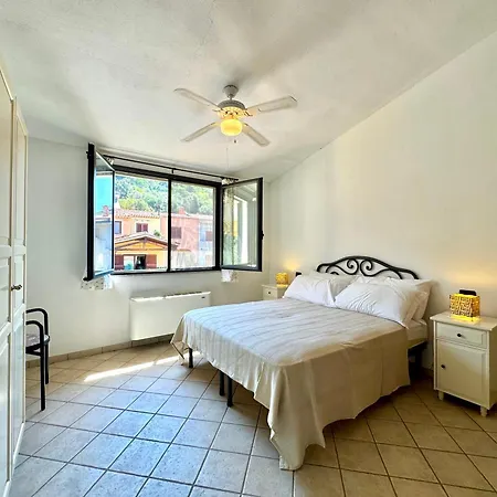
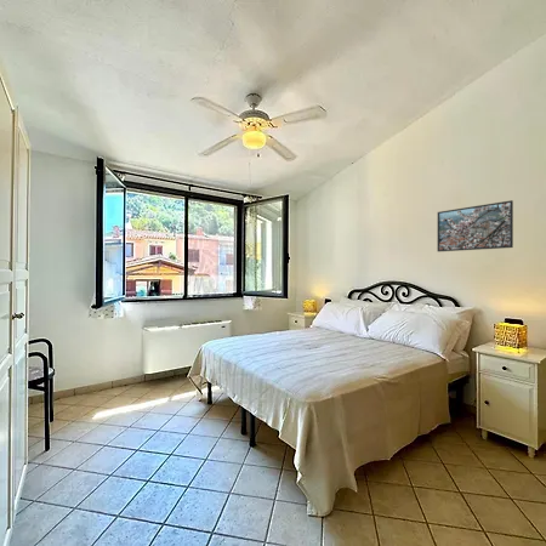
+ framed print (471, 228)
